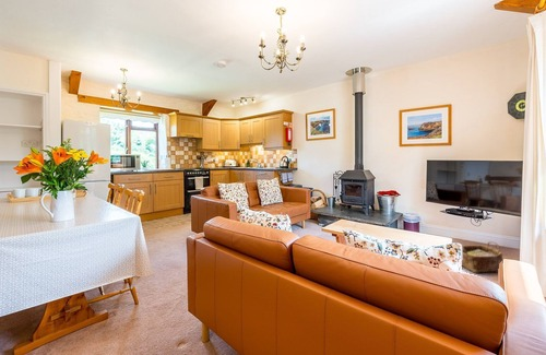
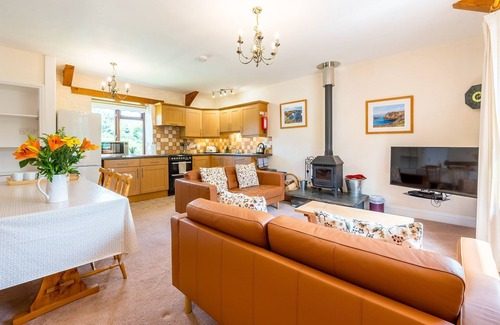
- woven basket (477, 255)
